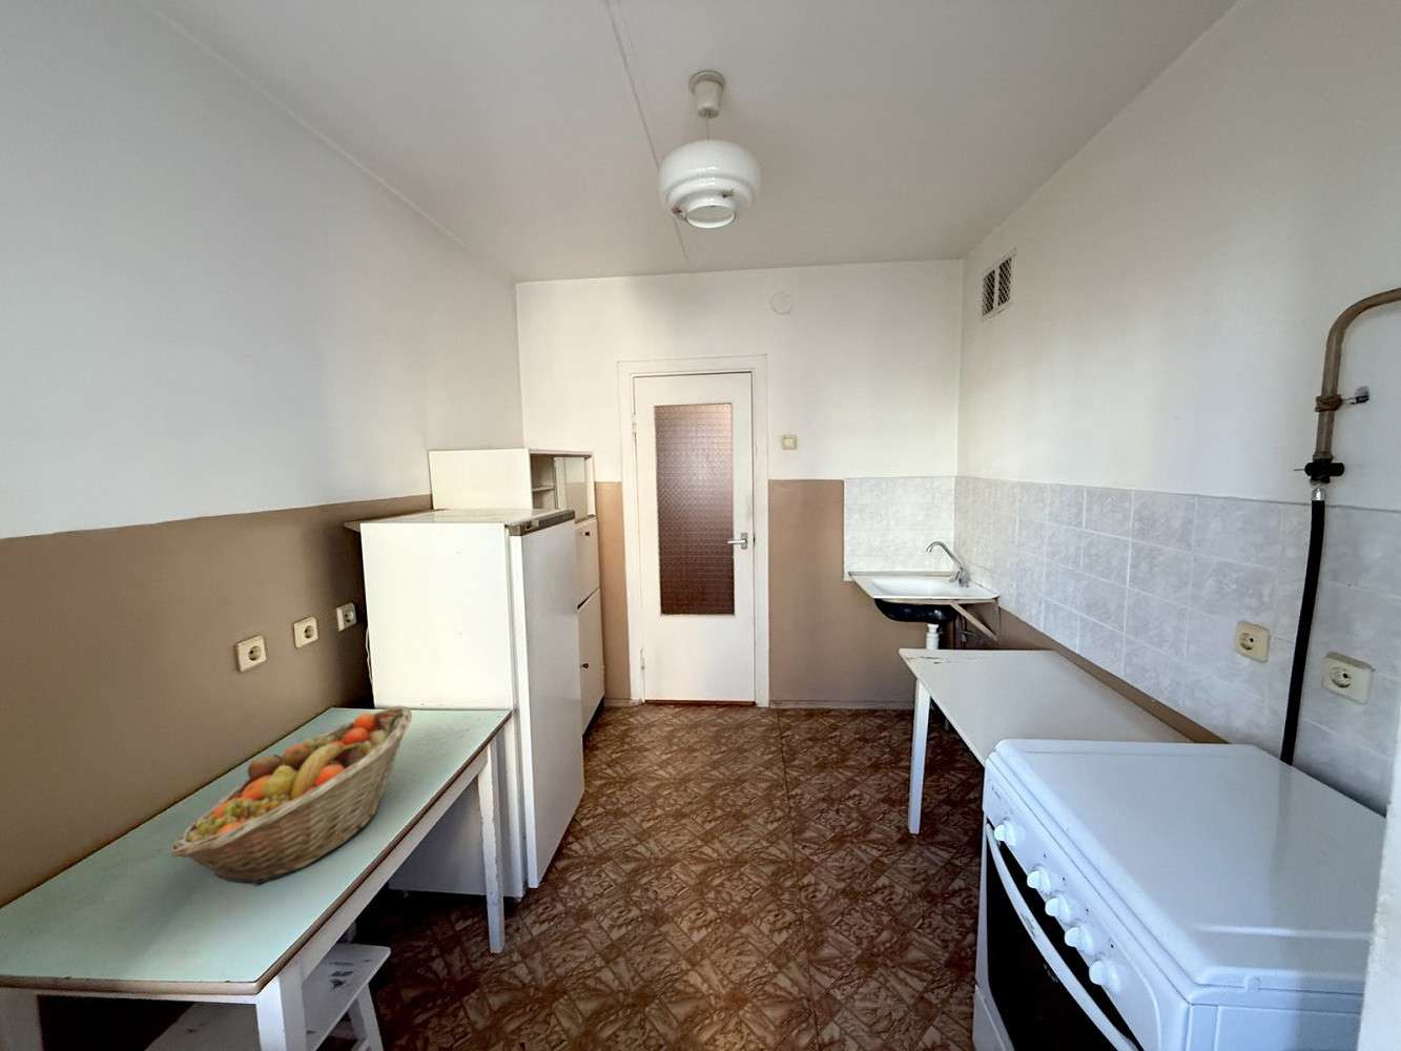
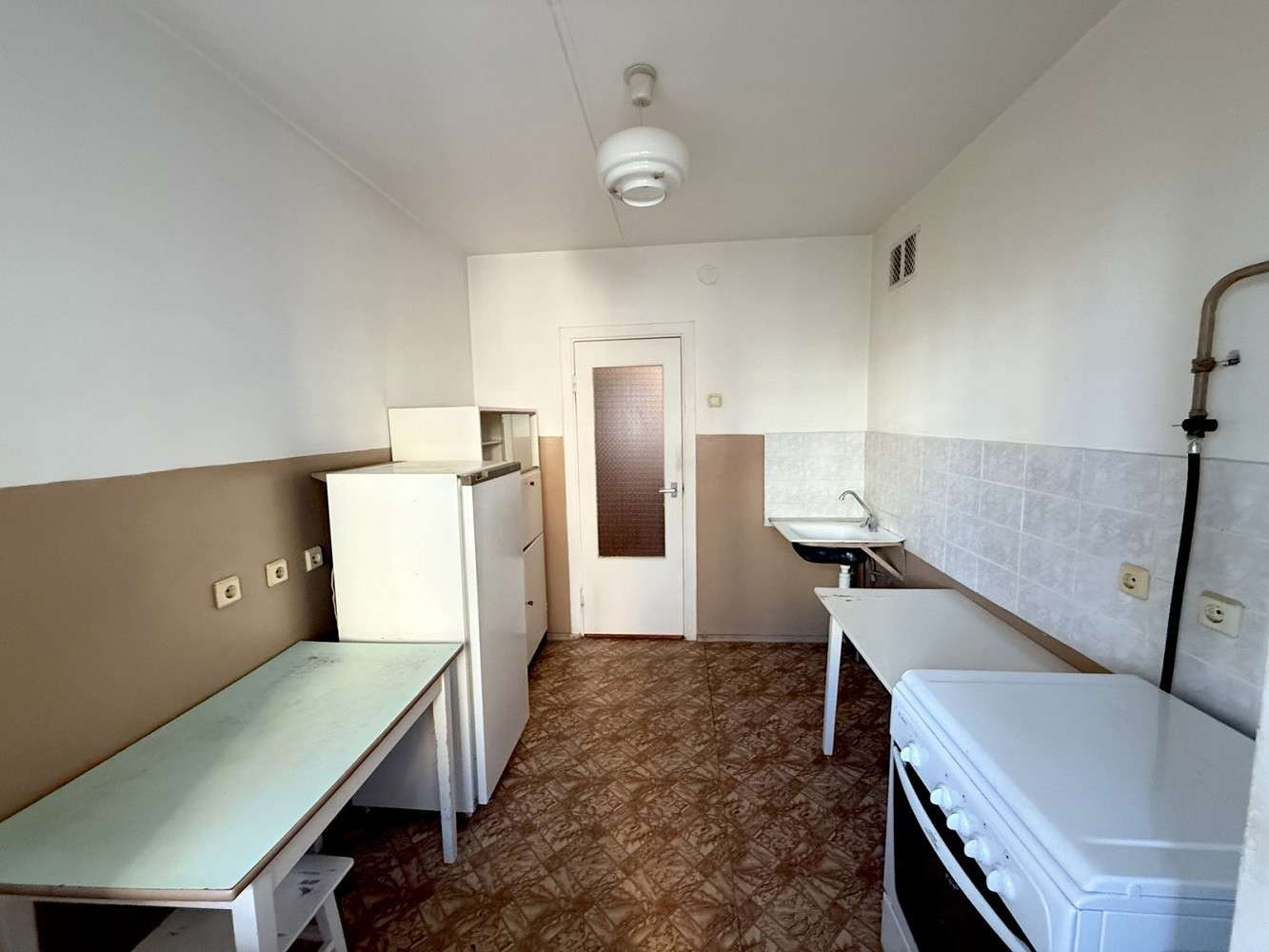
- fruit basket (311, 783)
